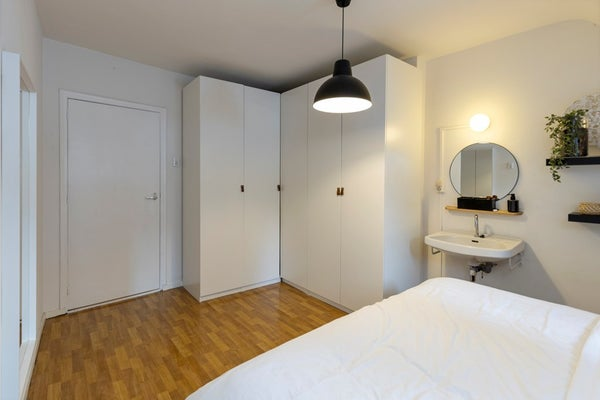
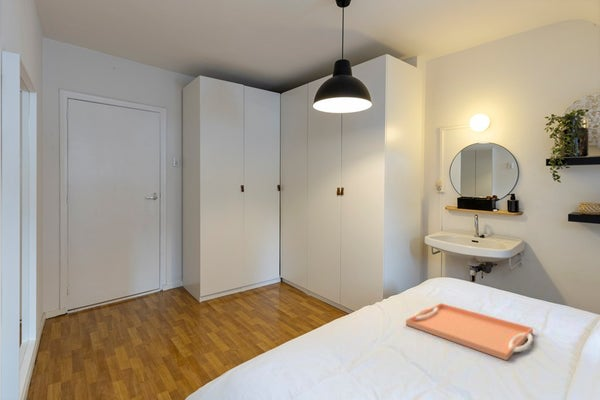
+ serving tray (467, 326)
